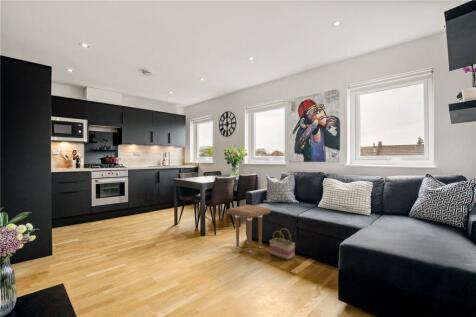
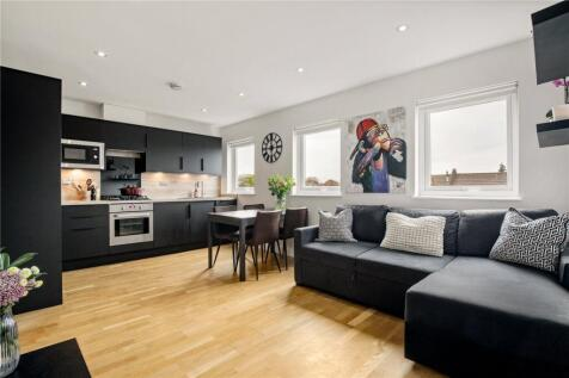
- basket (282, 242)
- side table (248, 227)
